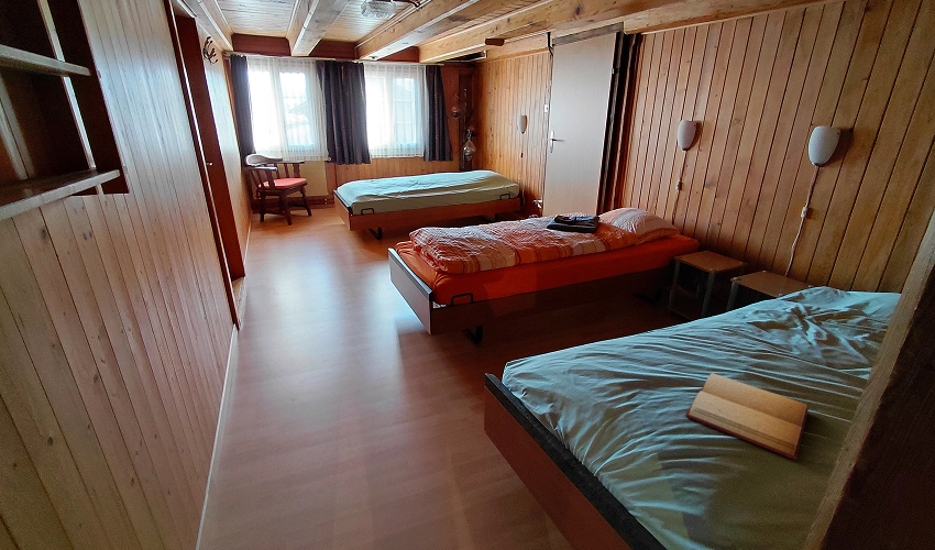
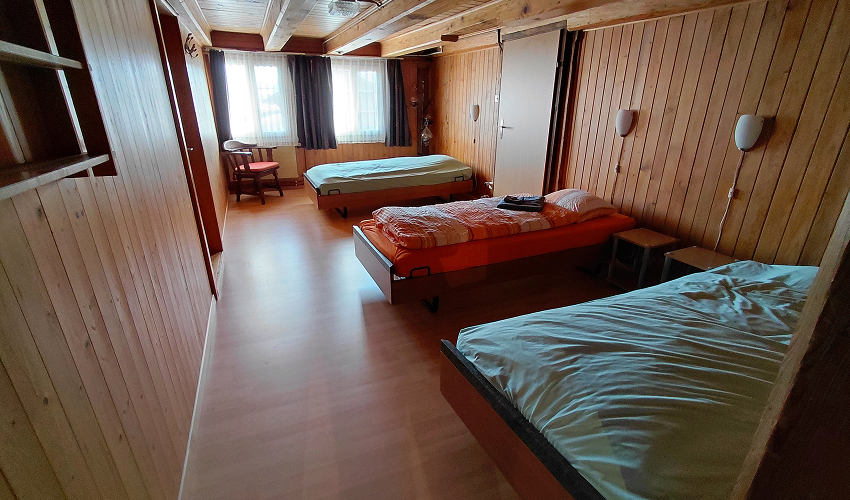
- bible (748, 407)
